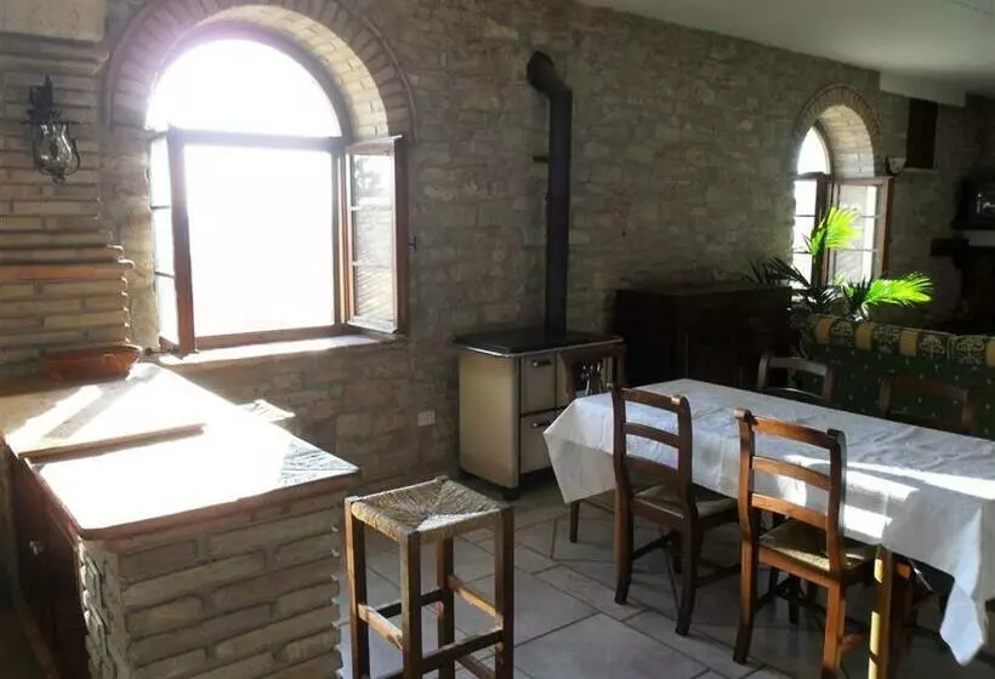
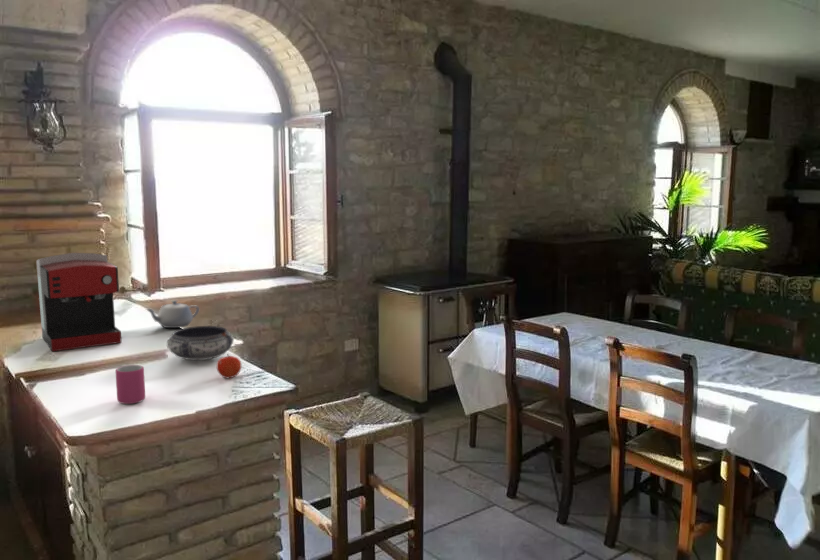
+ mug (131, 383)
+ teapot (173, 313)
+ apple (229, 365)
+ coffee maker (80, 299)
+ bowl (200, 344)
